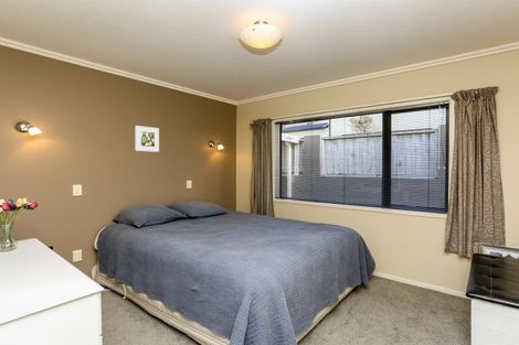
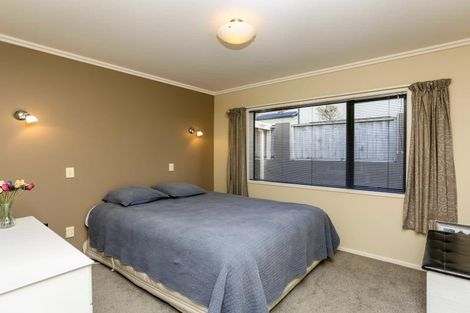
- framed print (147, 139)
